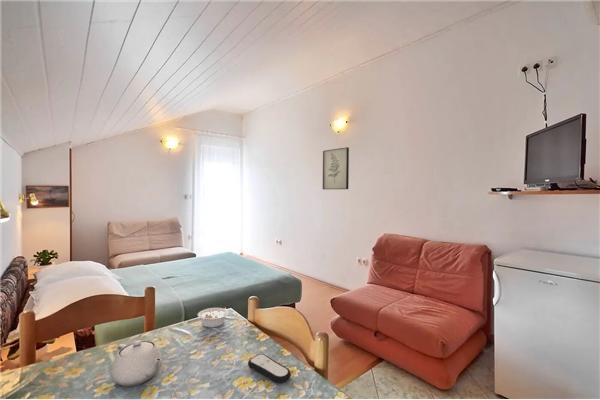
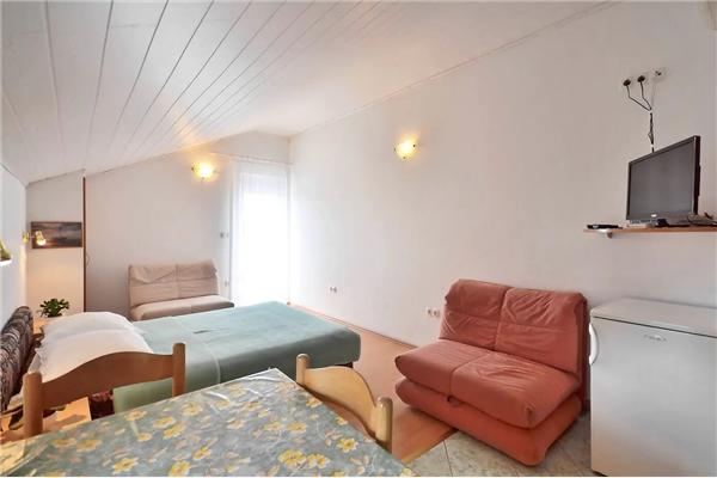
- legume (214, 317)
- teapot (139, 359)
- wall art (335, 169)
- remote control (269, 367)
